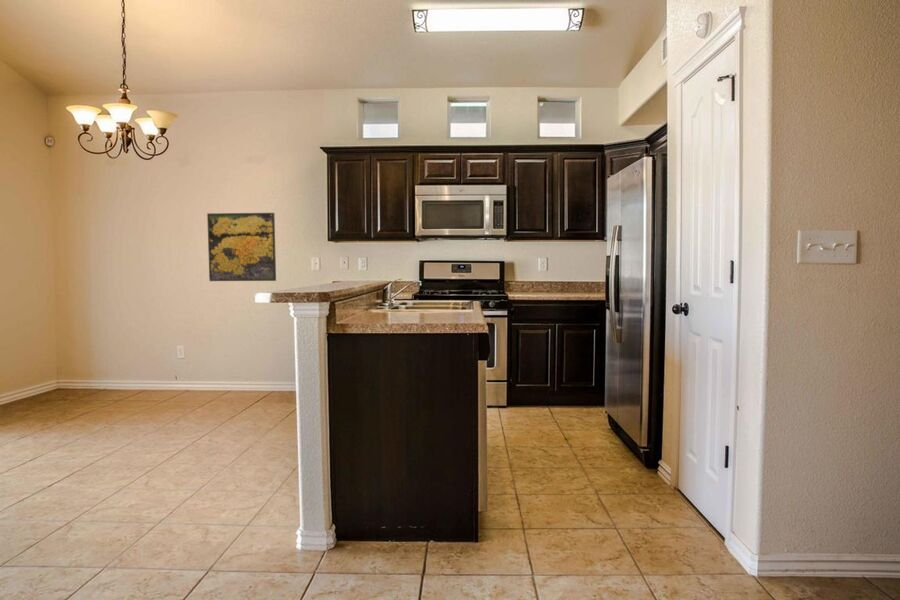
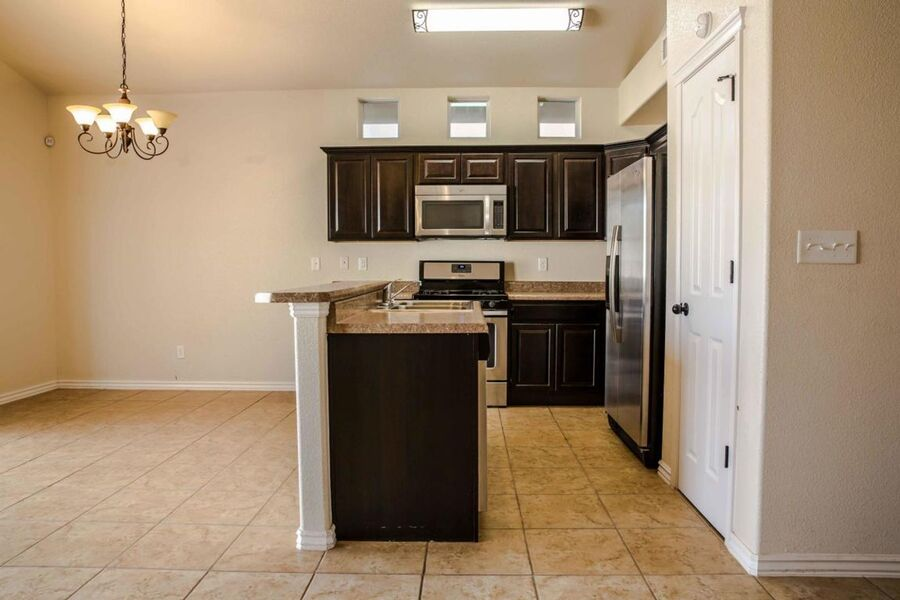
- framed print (241, 247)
